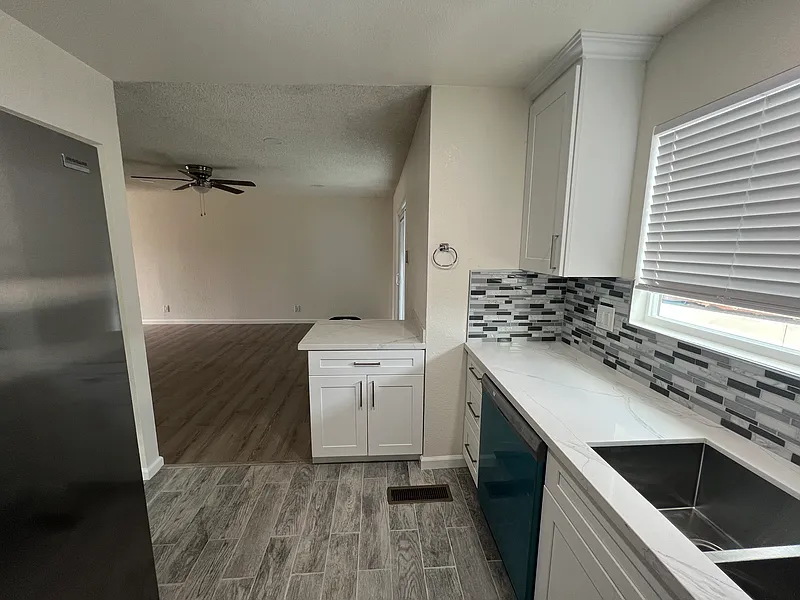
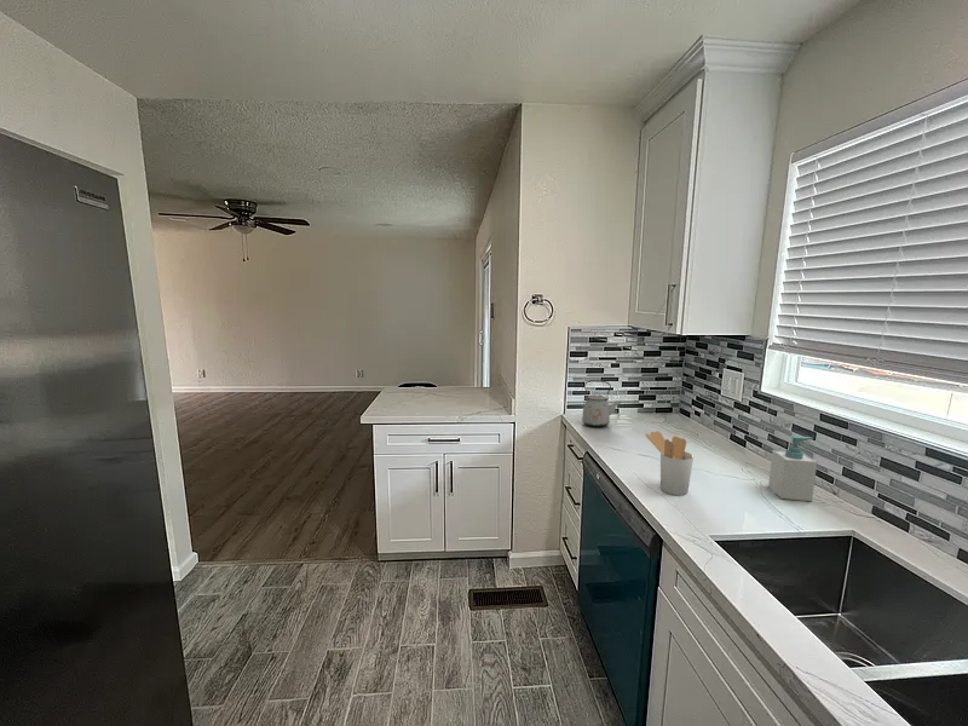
+ kettle (601, 403)
+ soap bottle (793, 465)
+ utensil holder (668, 460)
